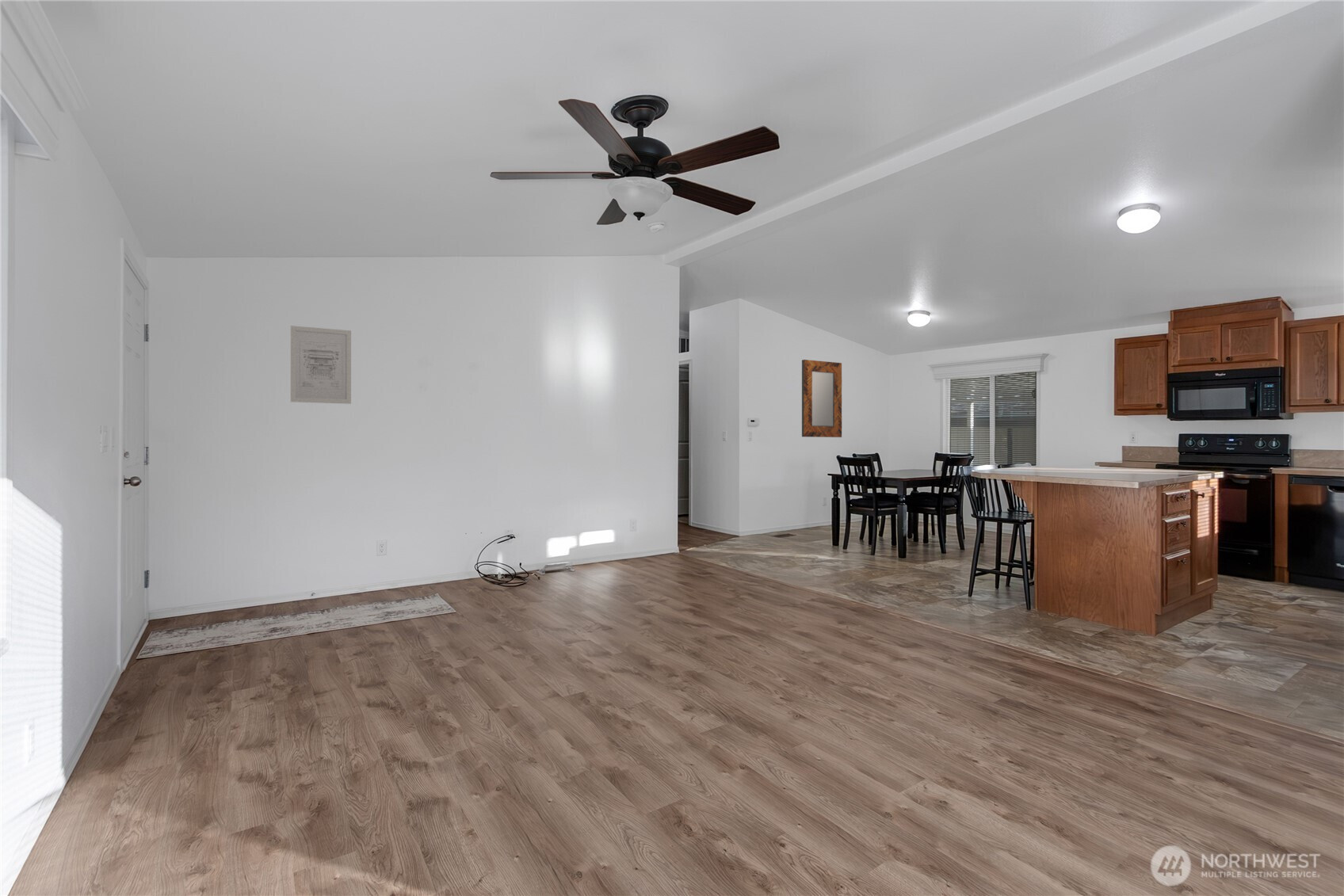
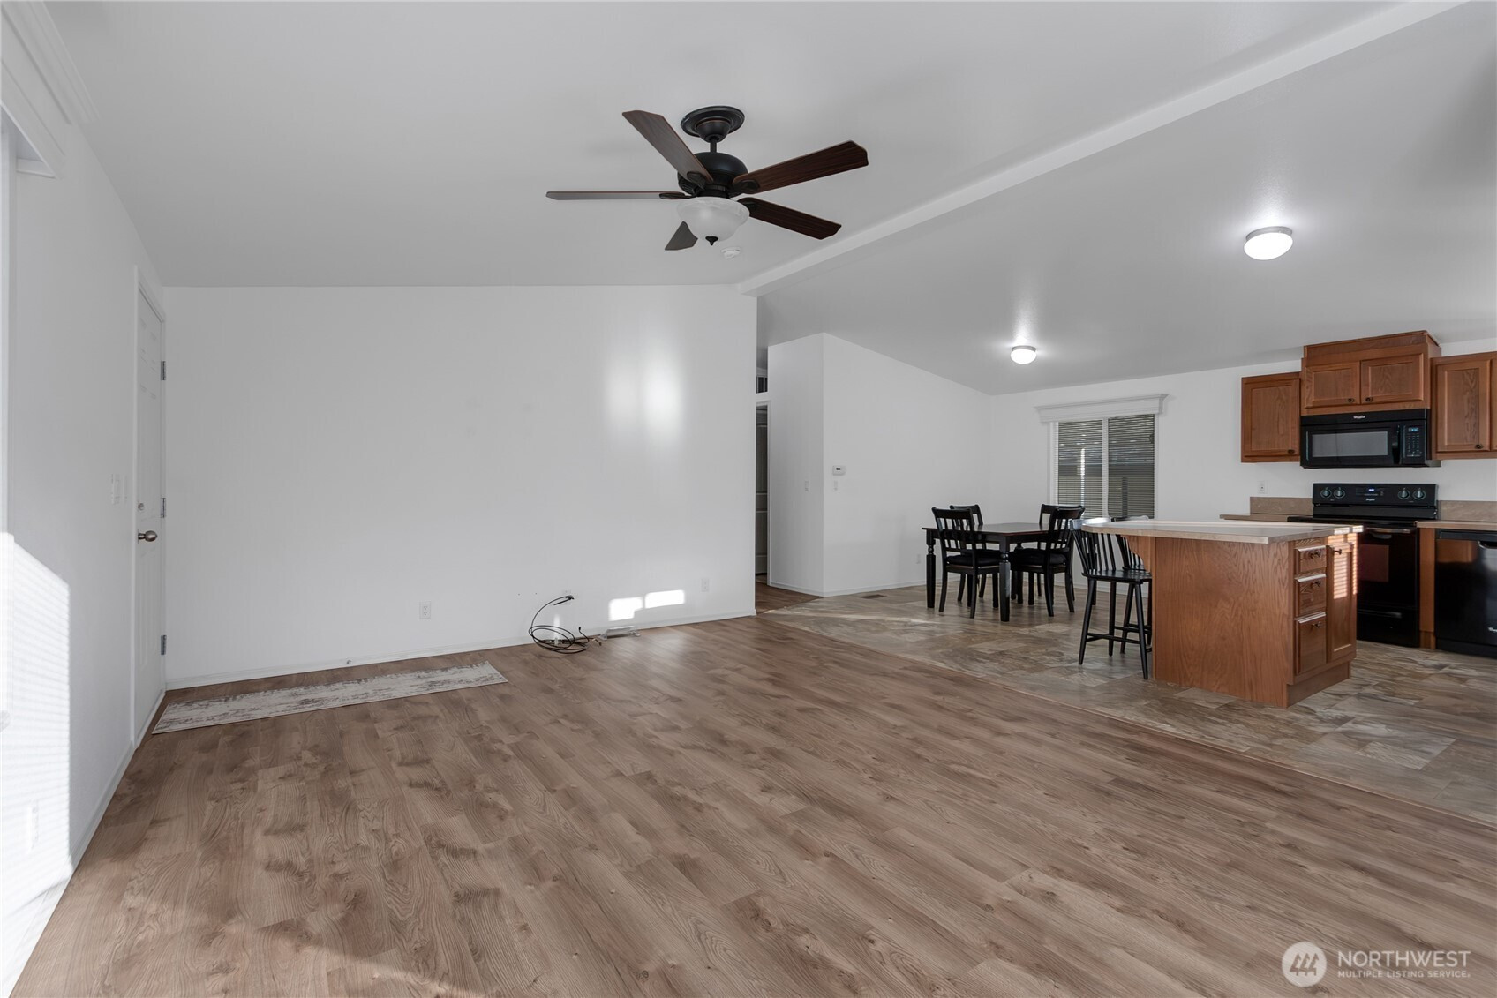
- wall art (321, 365)
- home mirror (822, 398)
